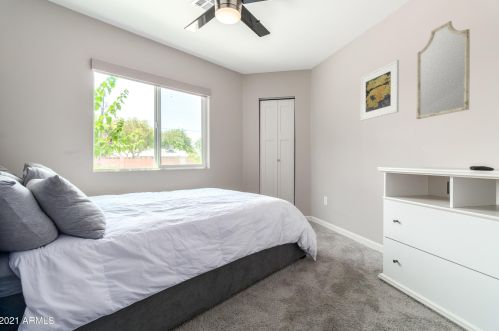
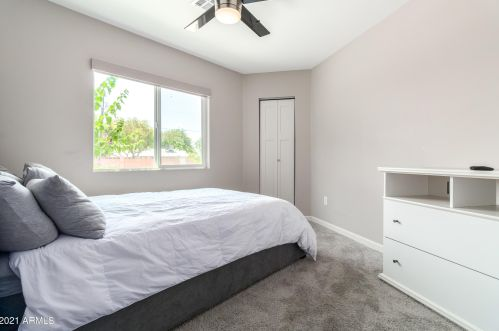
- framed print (377, 93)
- home mirror (440, 70)
